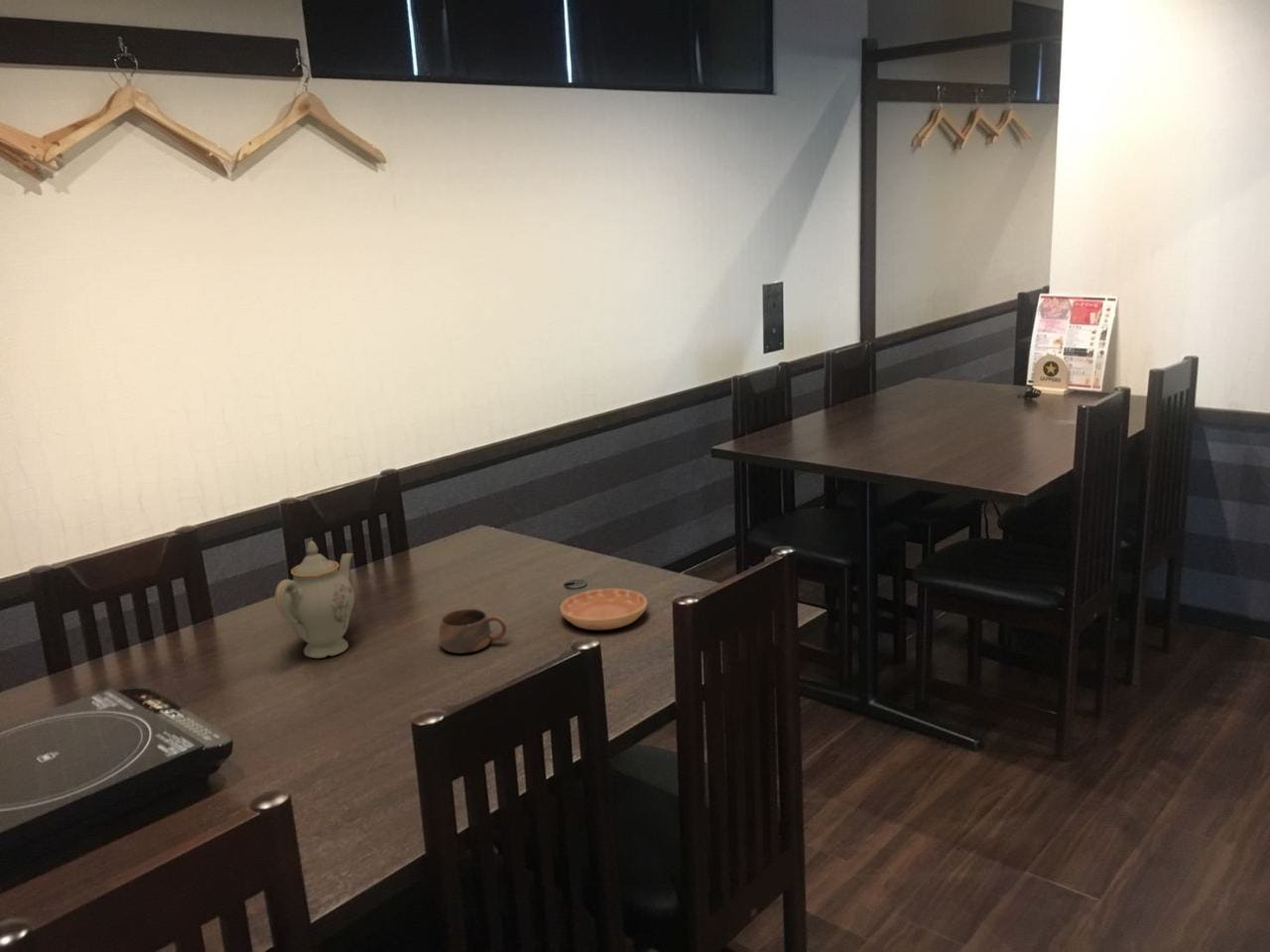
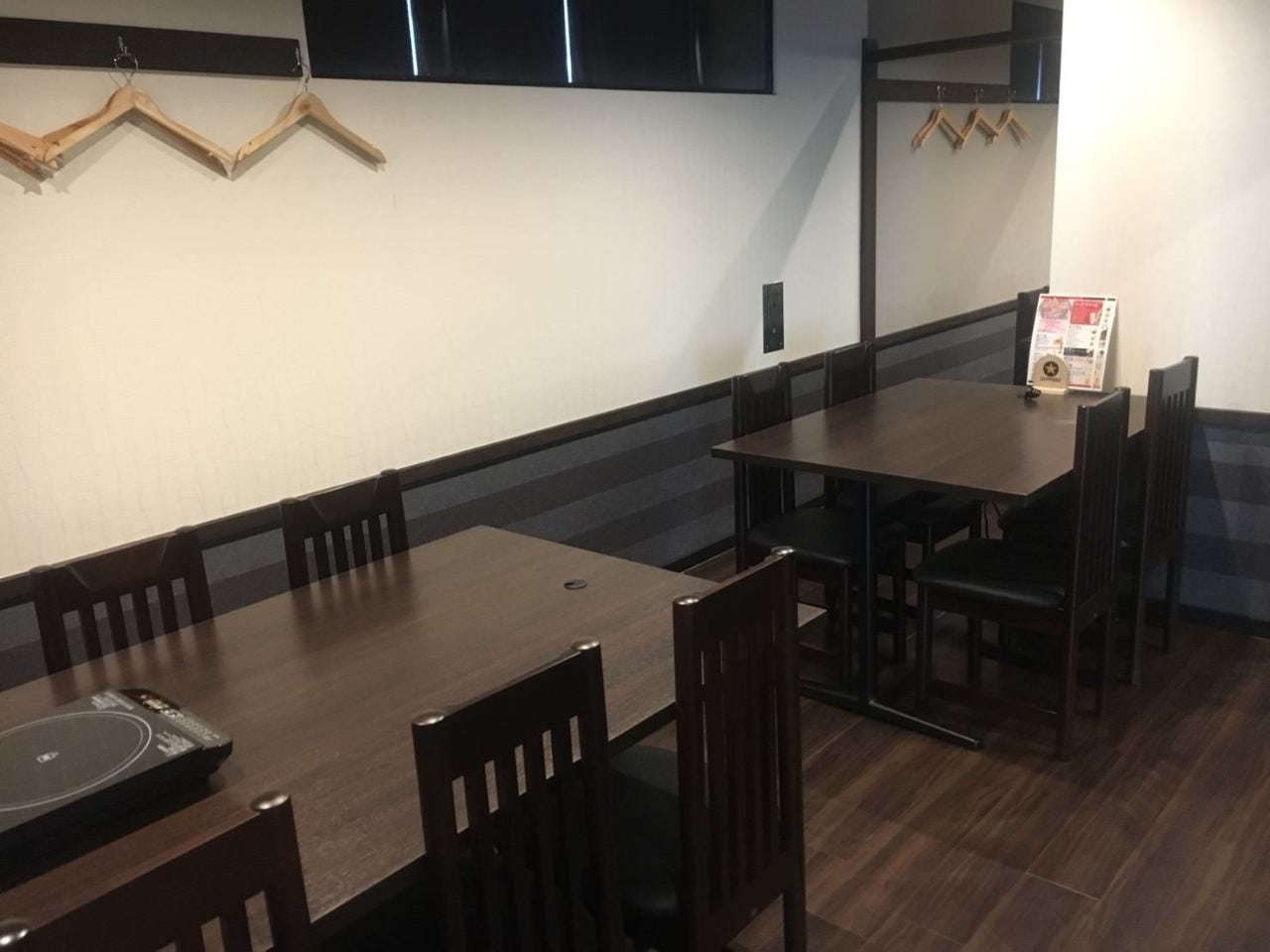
- saucer (603, 610)
- chinaware (318, 595)
- cup (471, 631)
